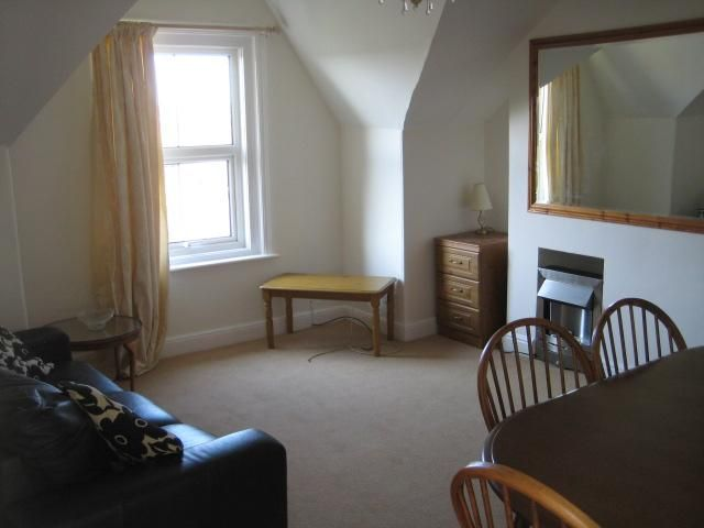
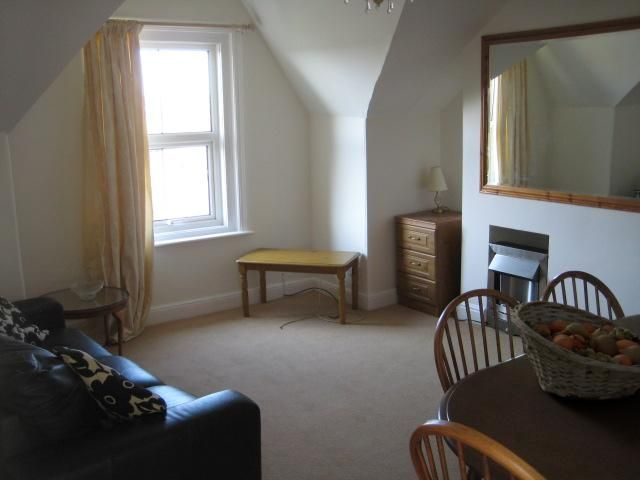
+ fruit basket (582, 346)
